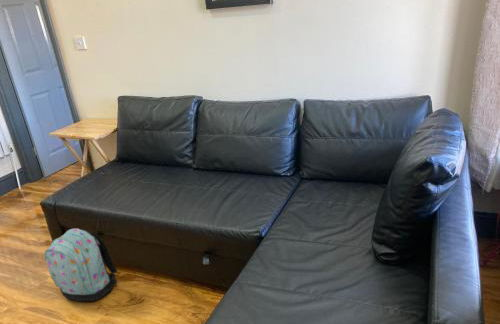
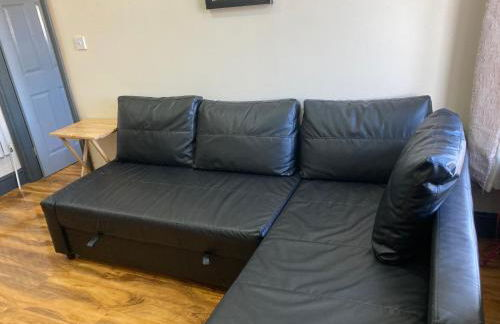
- backpack (78, 264)
